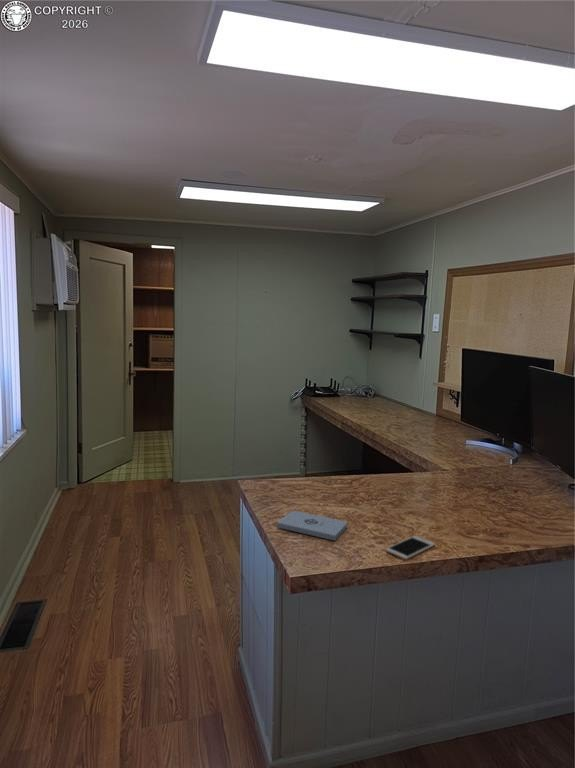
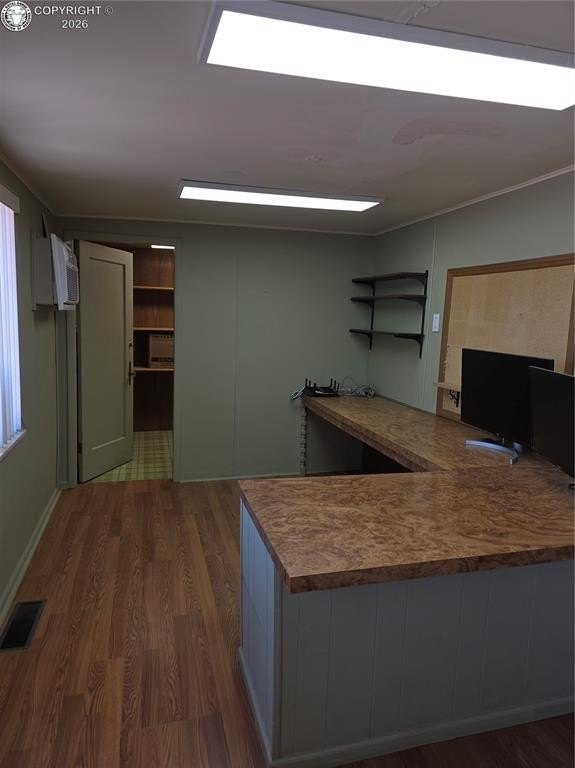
- cell phone (410, 547)
- notepad (312, 524)
